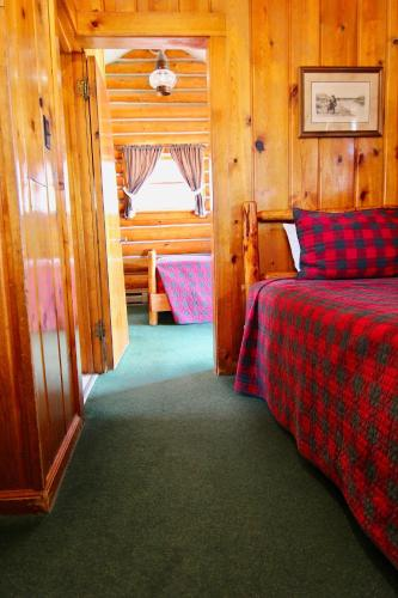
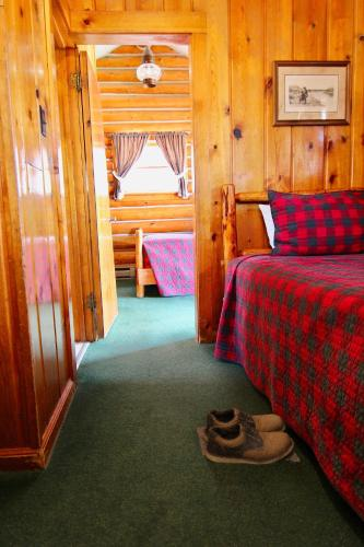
+ shoes (244, 429)
